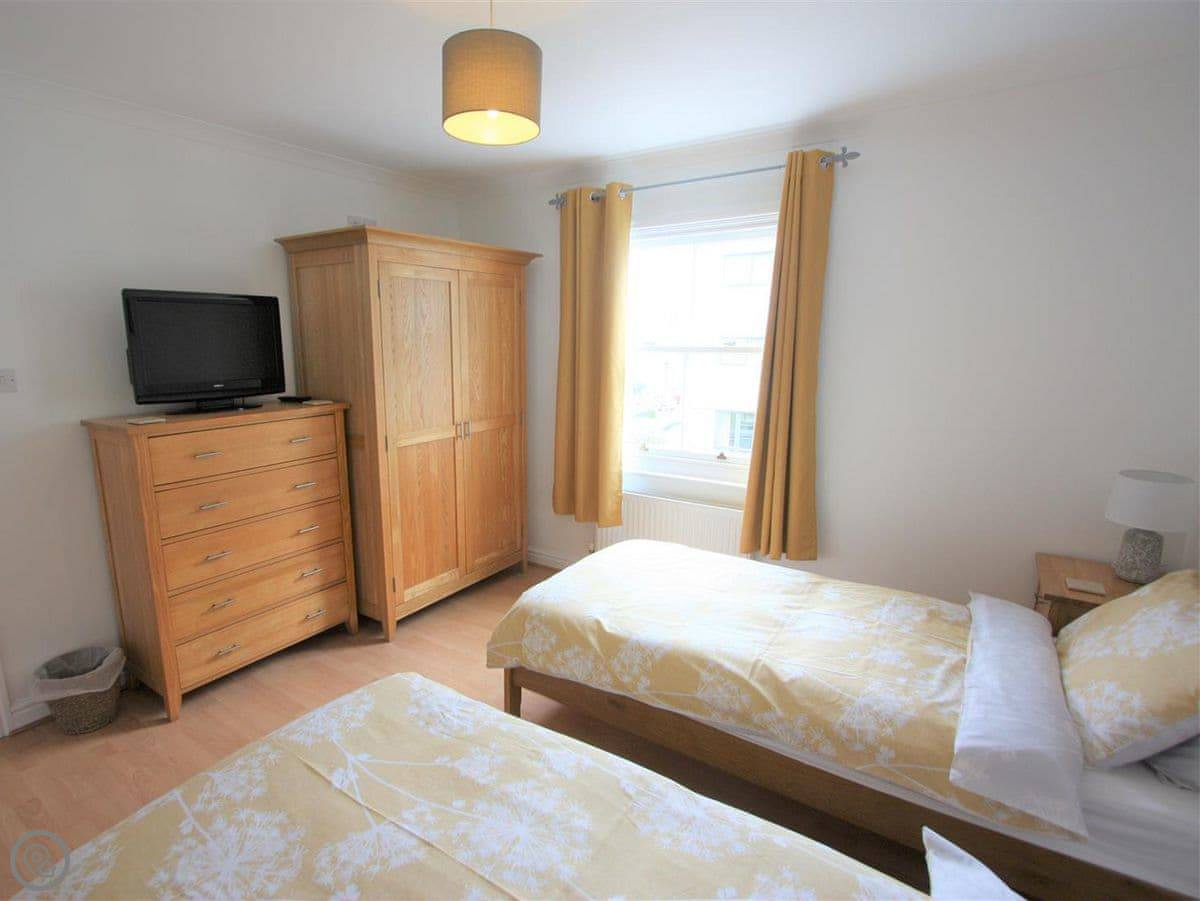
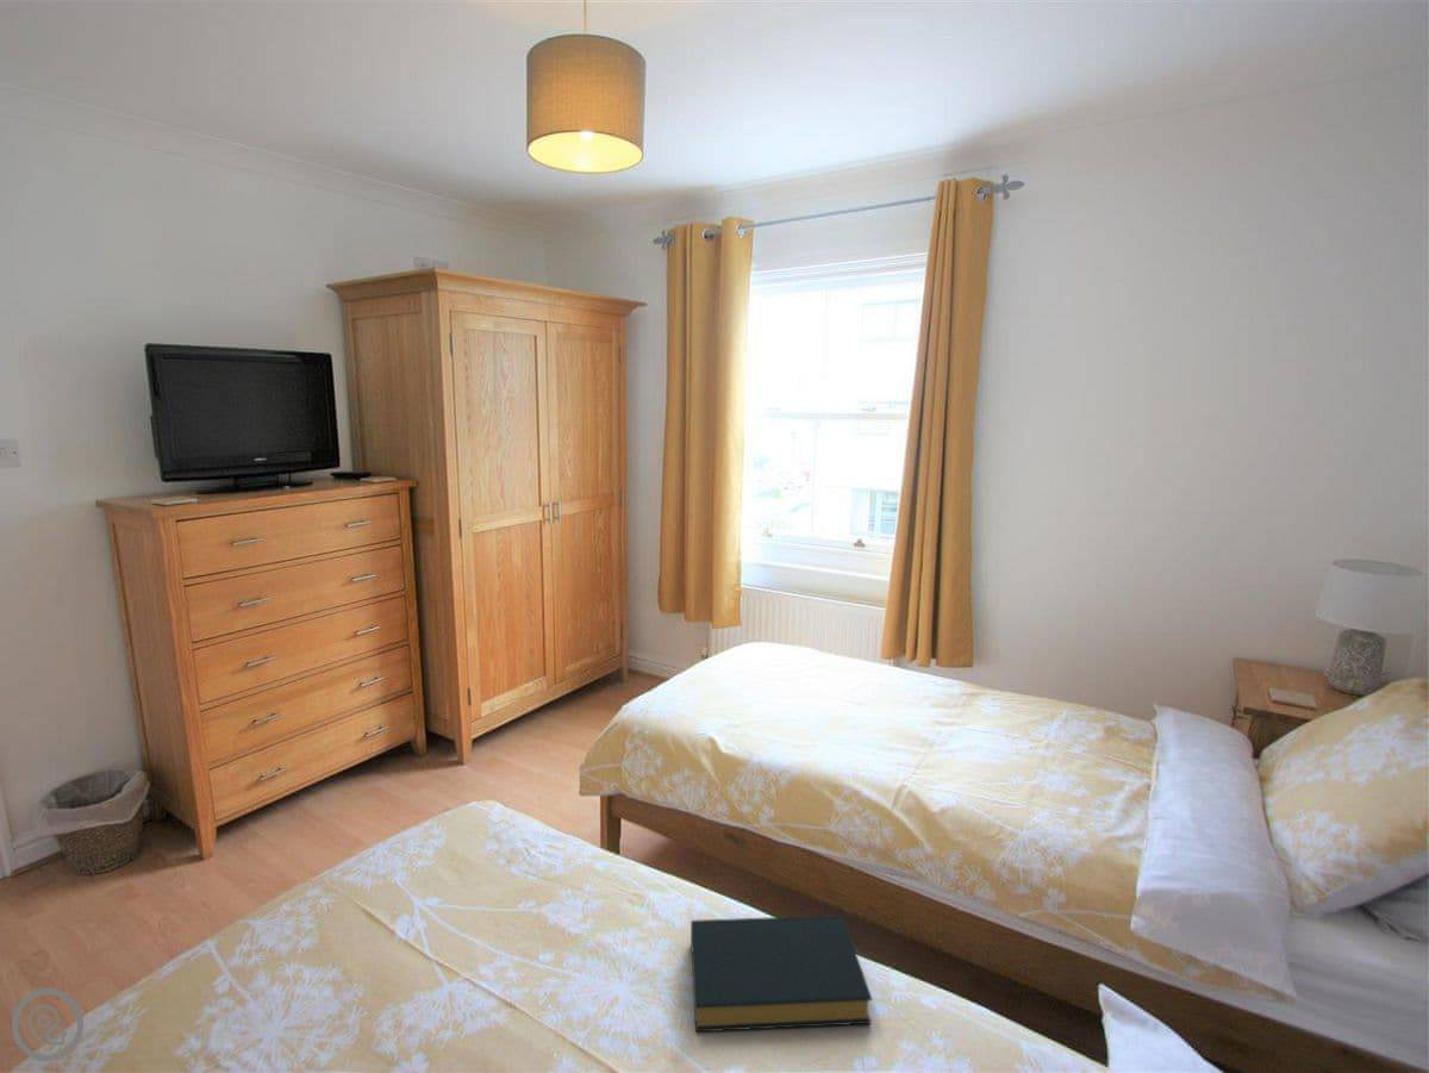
+ hardback book (774, 967)
